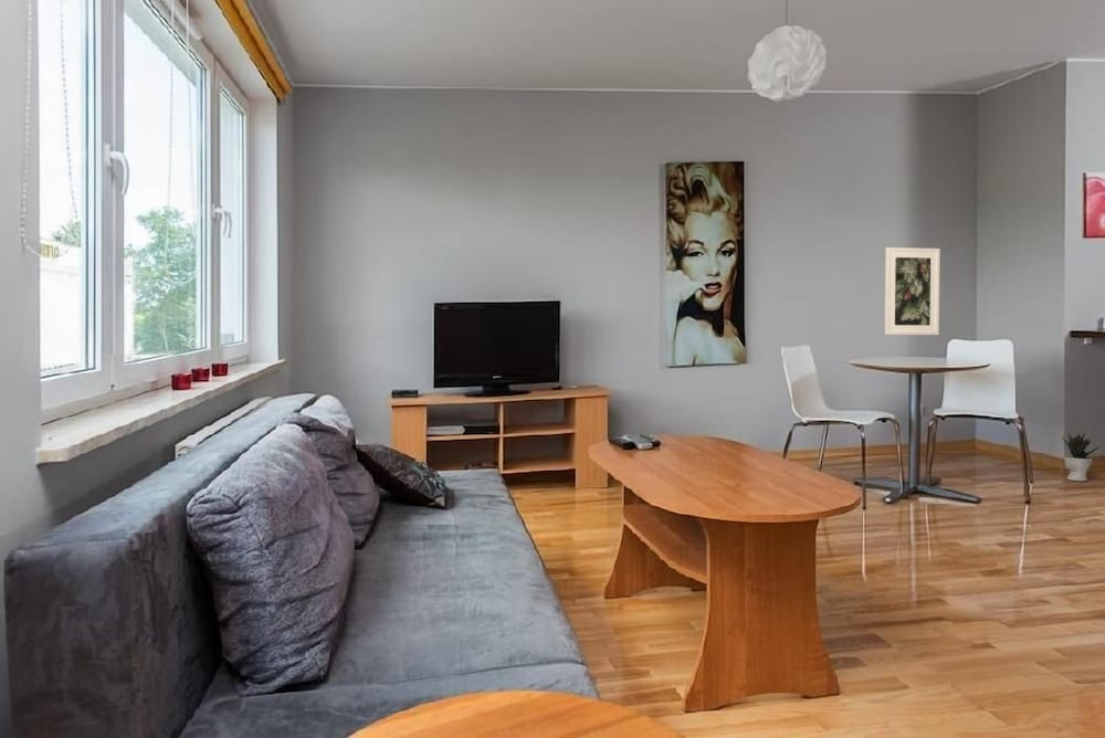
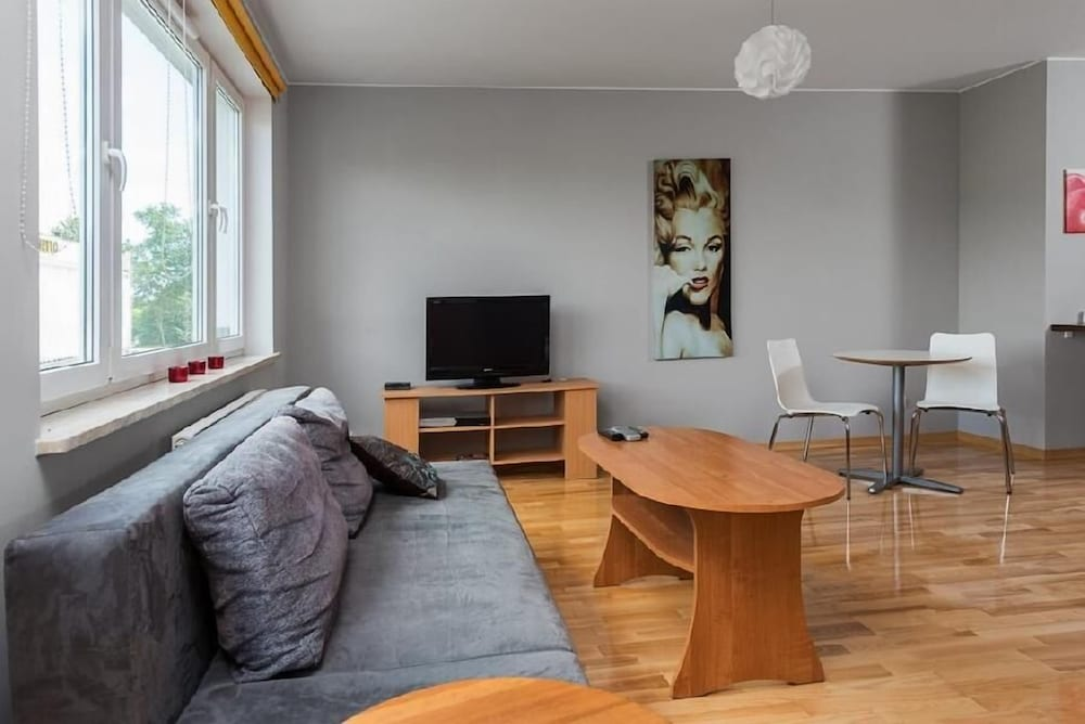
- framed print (912, 291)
- potted plant (1075, 454)
